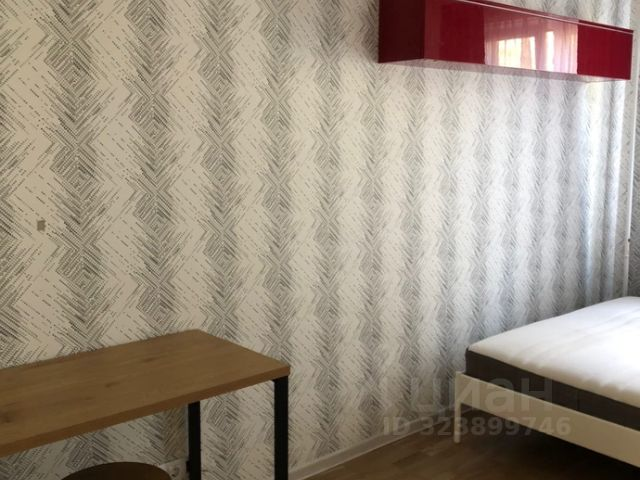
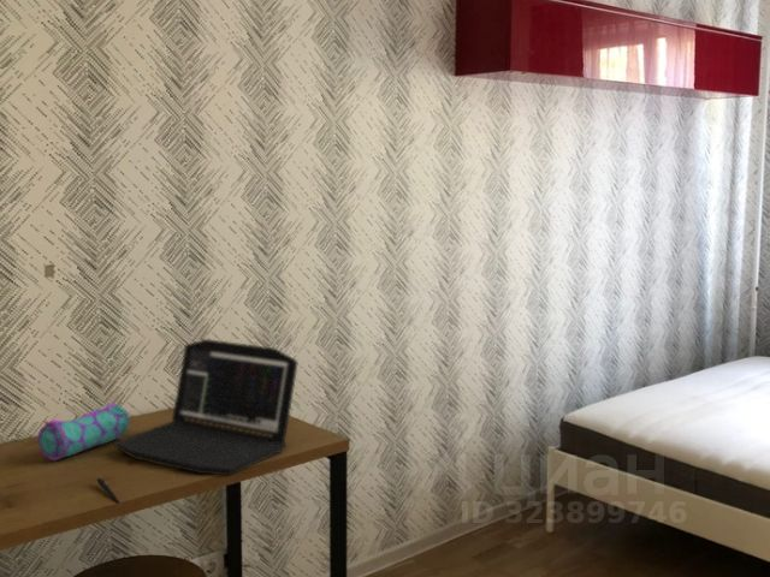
+ pencil case (84, 429)
+ laptop (203, 401)
+ pen (107, 489)
